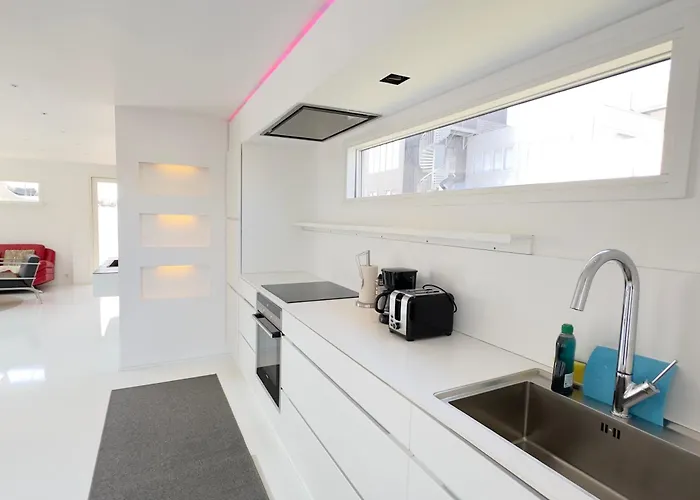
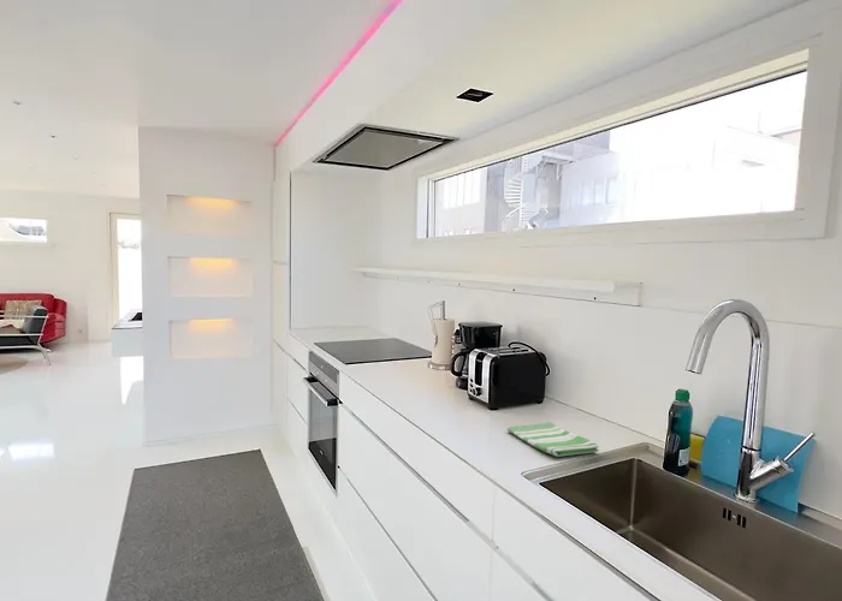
+ dish towel (551, 438)
